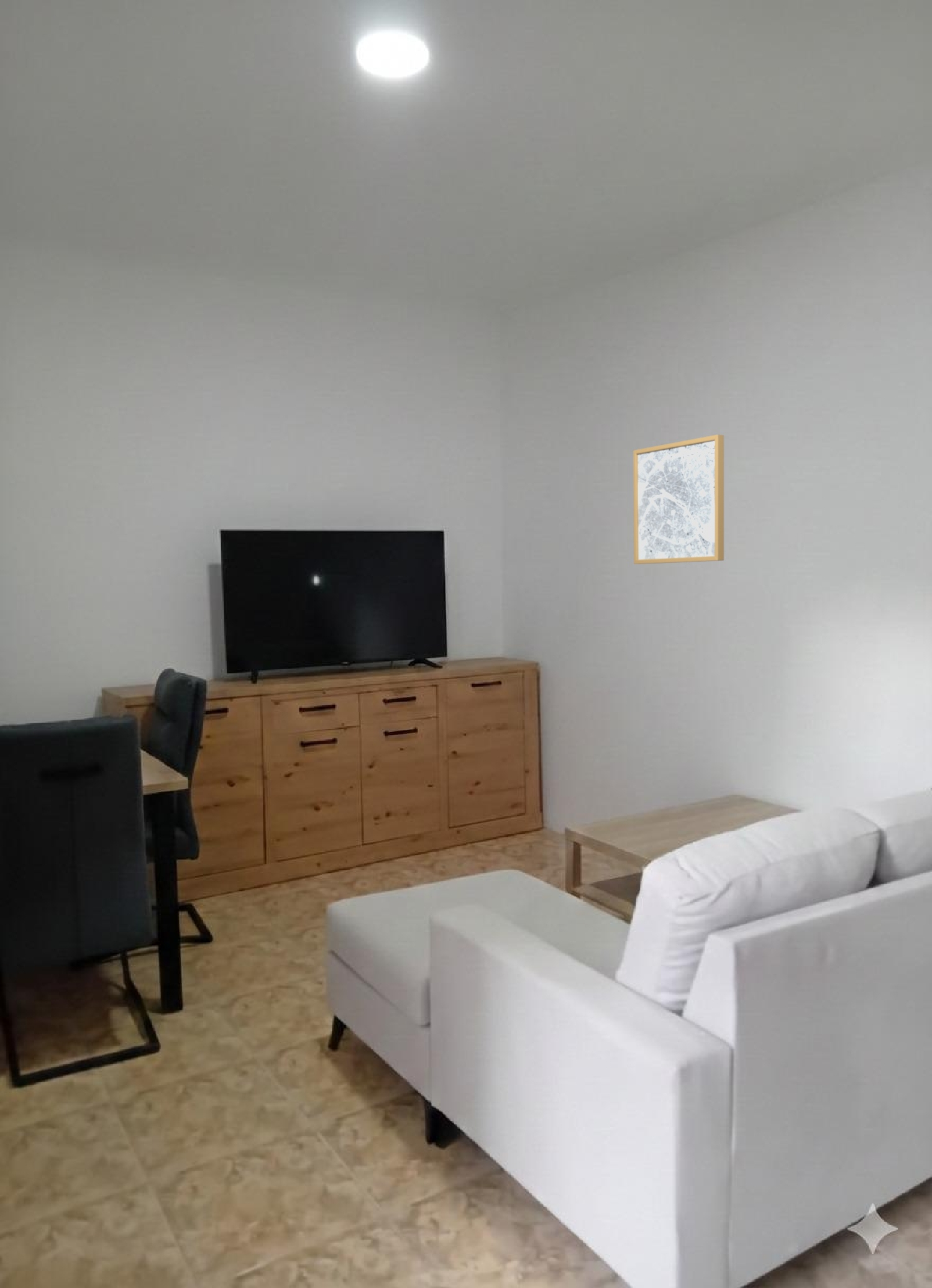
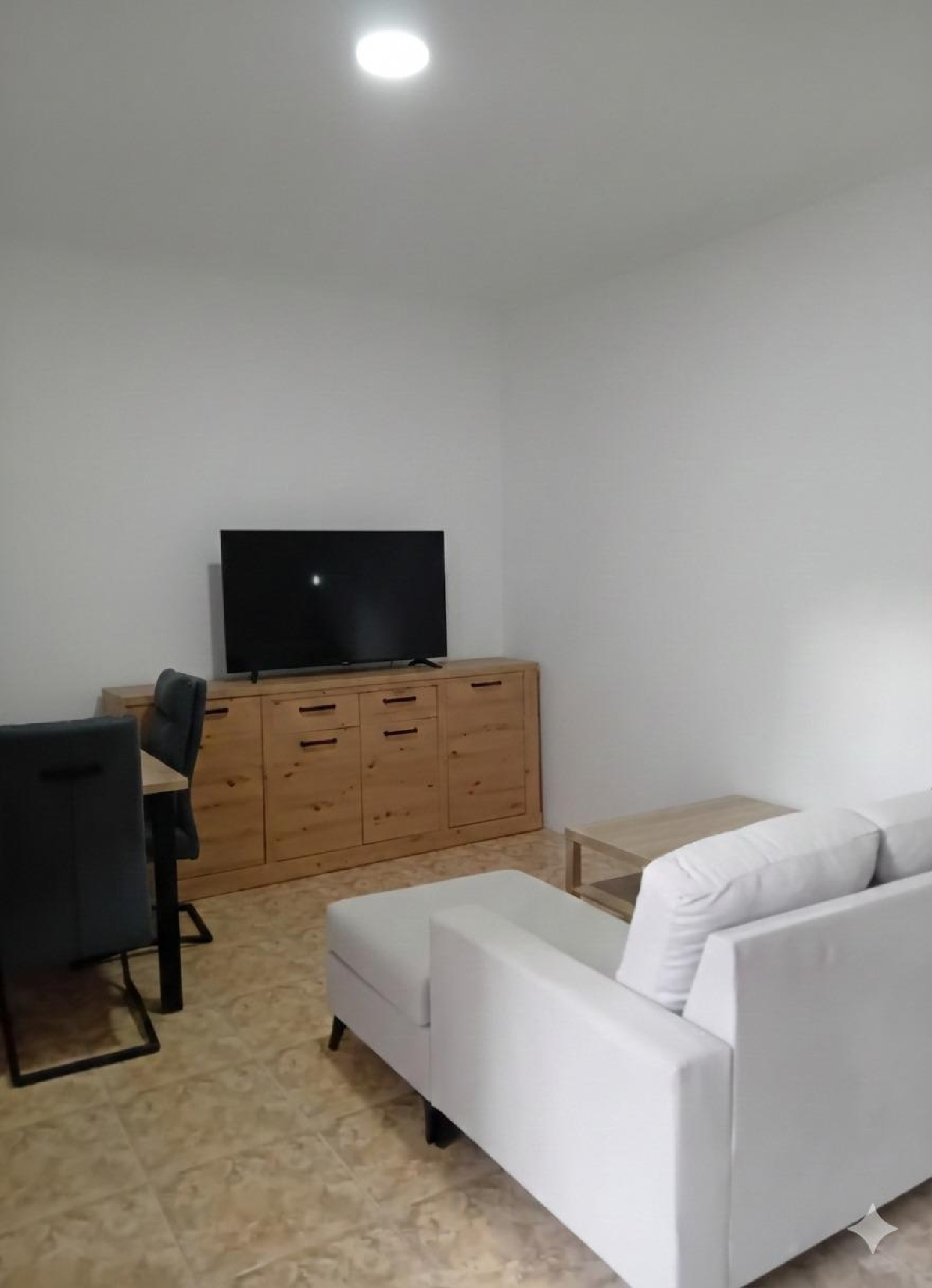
- wall art (676, 503)
